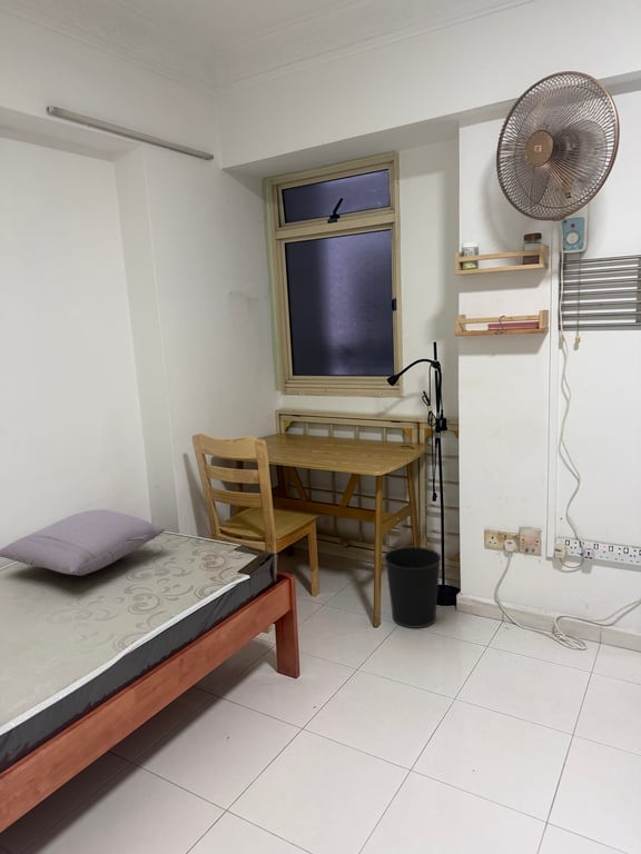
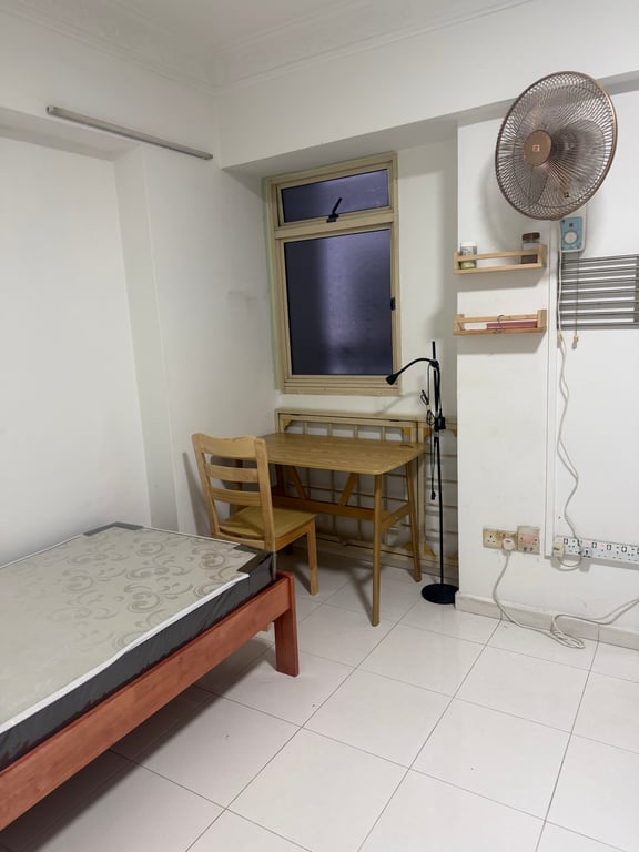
- pillow (82, 542)
- wastebasket (413, 587)
